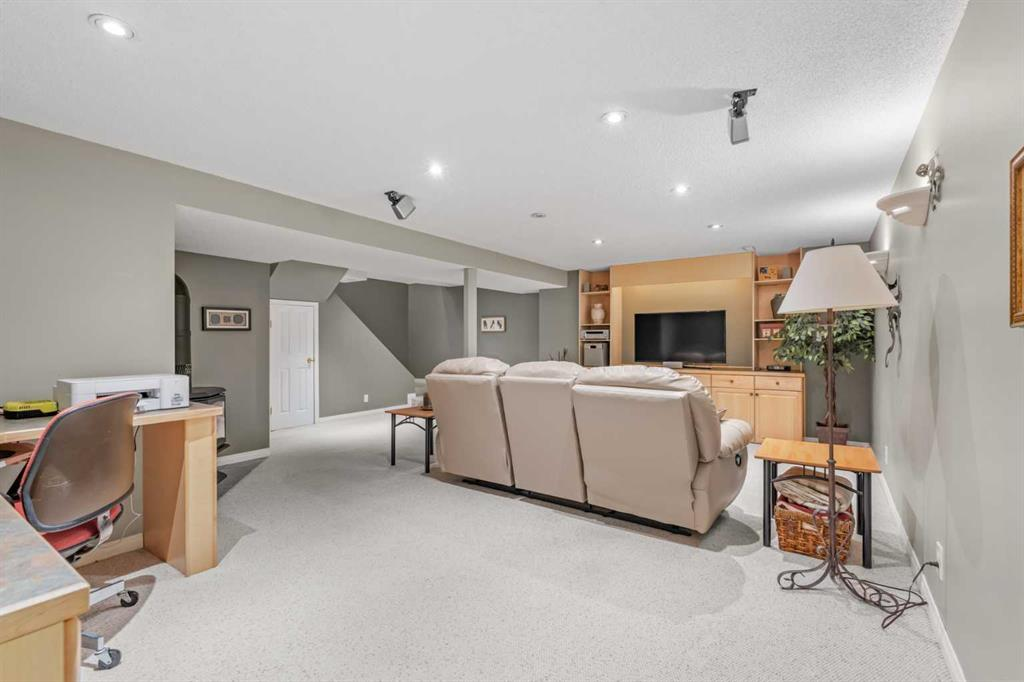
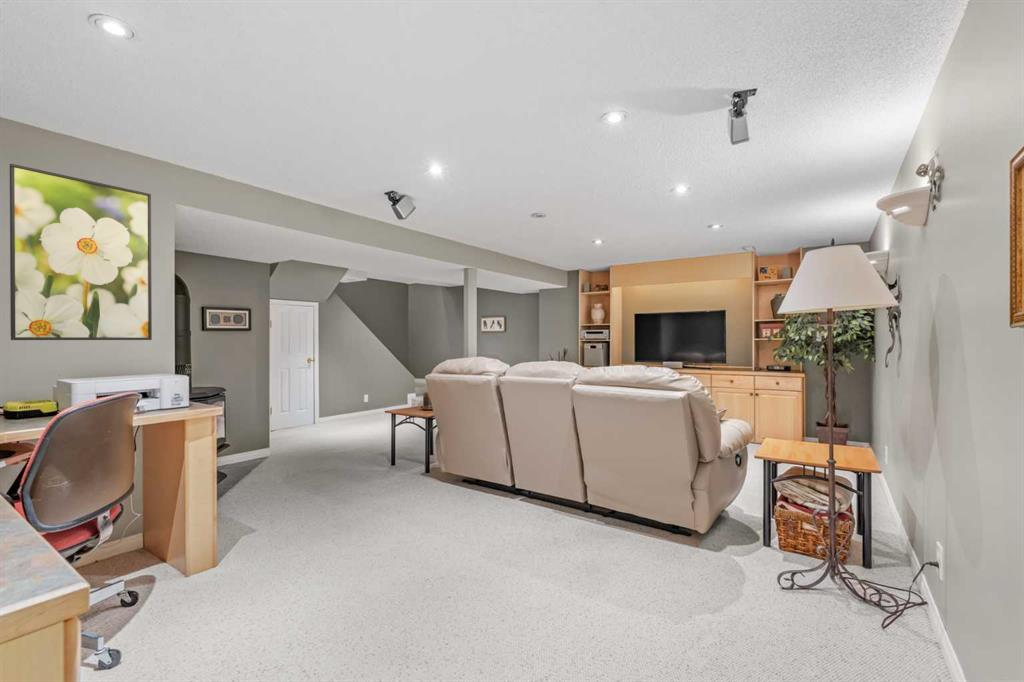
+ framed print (87, 260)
